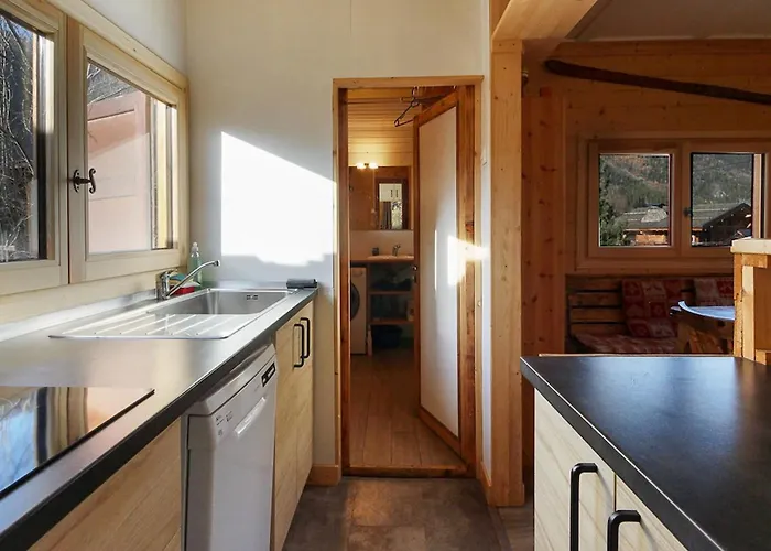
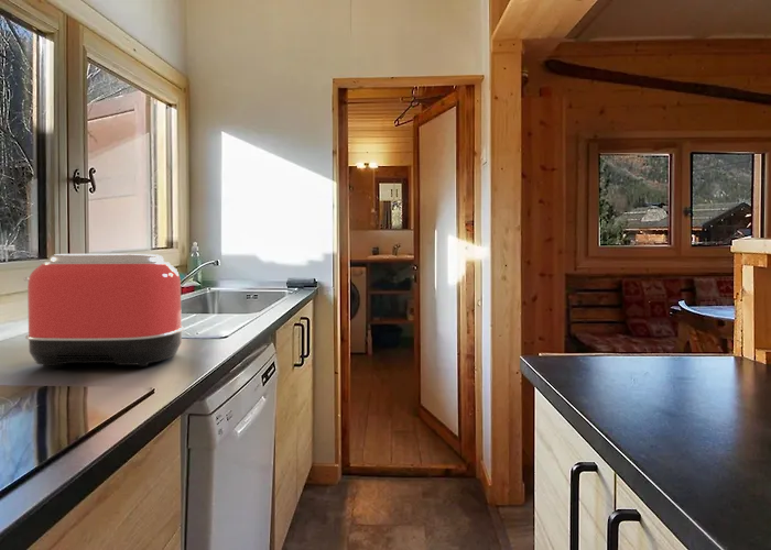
+ toaster (102, 307)
